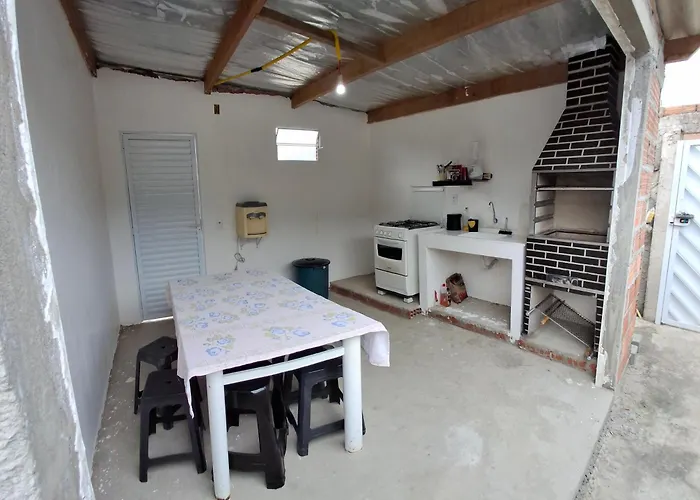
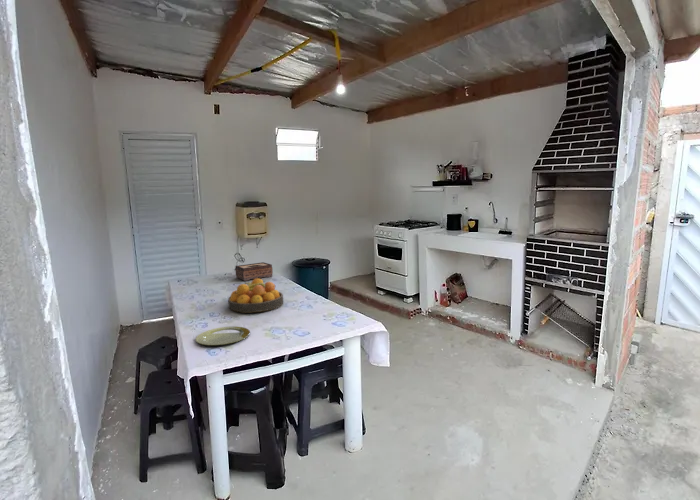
+ fruit bowl (255, 293)
+ plate (223, 335)
+ tissue box (254, 271)
